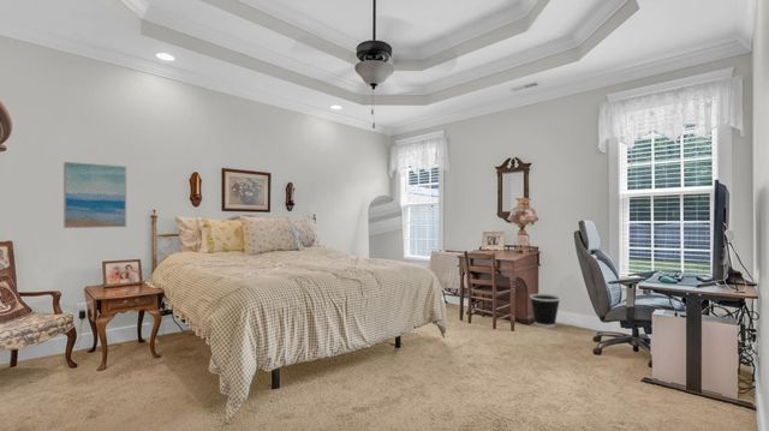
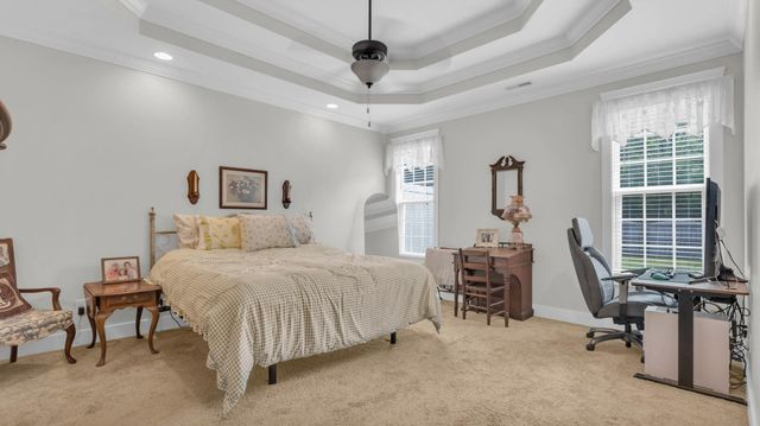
- wall art (96, 196)
- wastebasket (544, 310)
